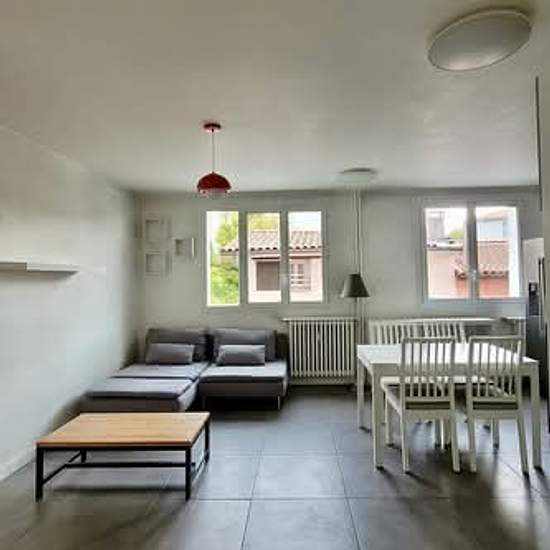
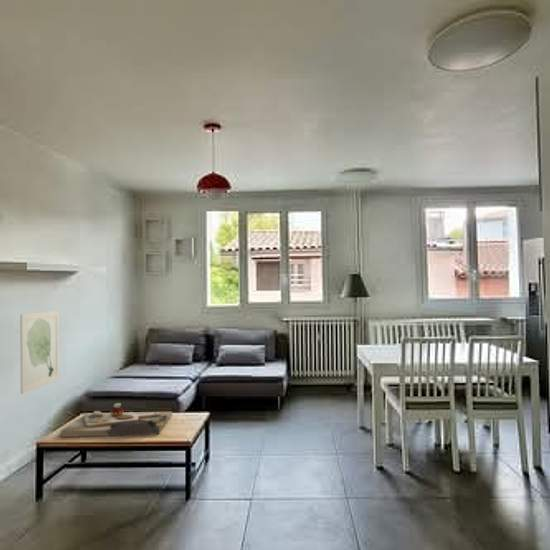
+ wall art (41, 349)
+ decorative tray (120, 415)
